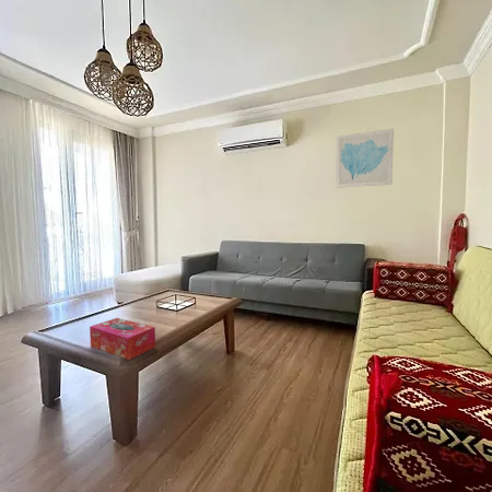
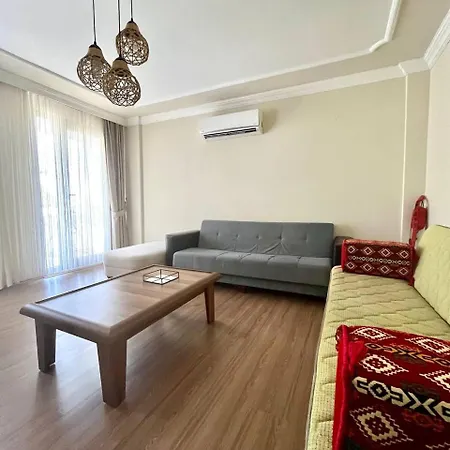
- tissue box (122, 337)
- wall art (363, 160)
